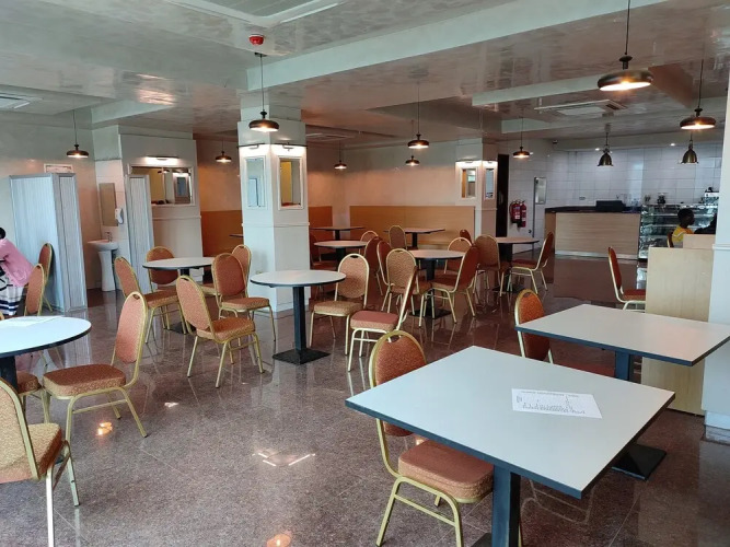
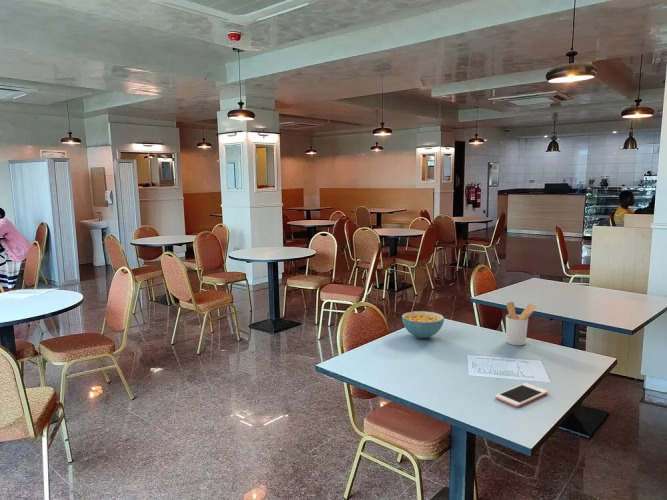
+ cereal bowl (422, 326)
+ utensil holder (521, 323)
+ cell phone (521, 394)
